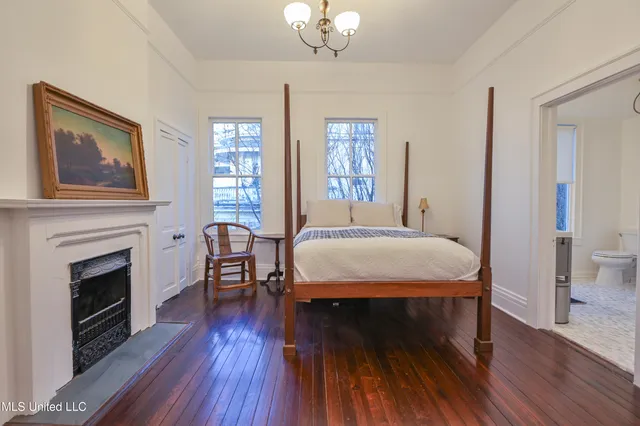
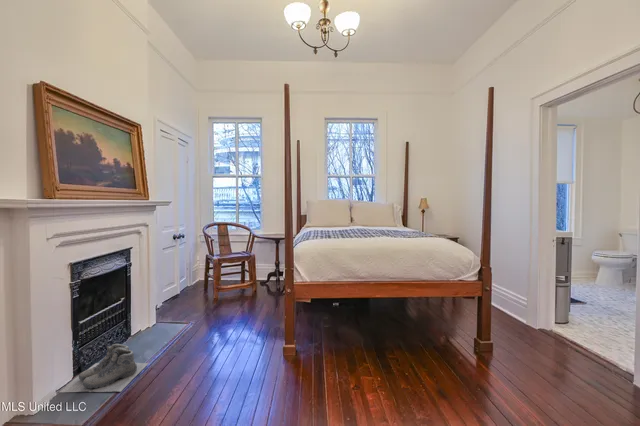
+ boots (107, 362)
